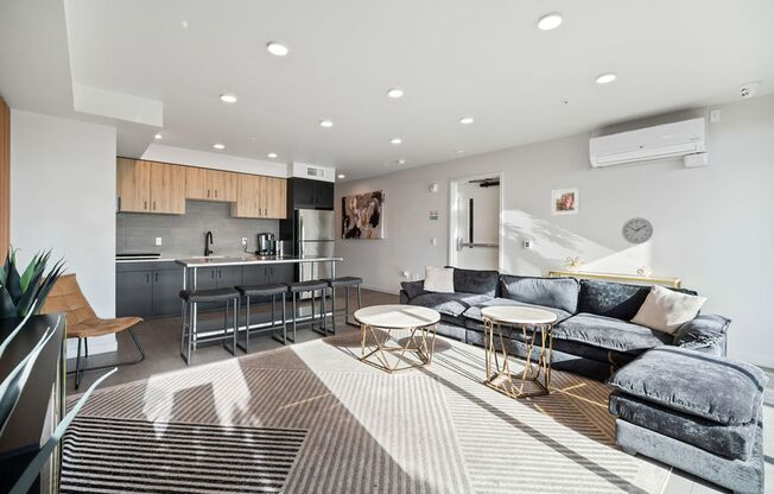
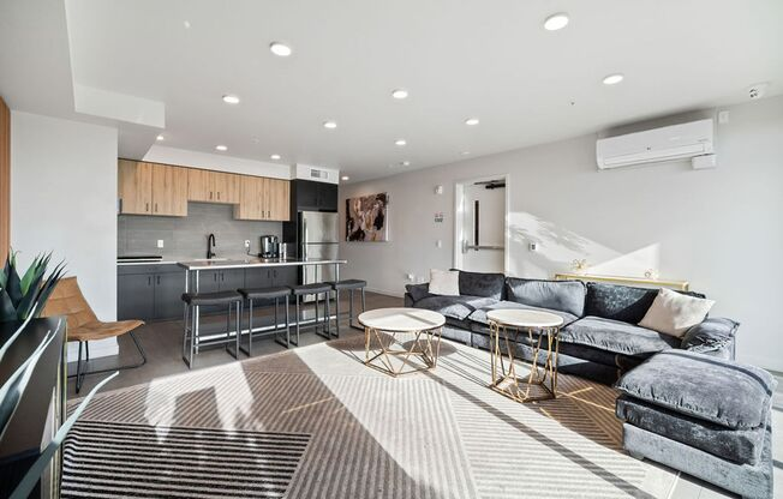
- wall clock (636, 230)
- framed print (565, 202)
